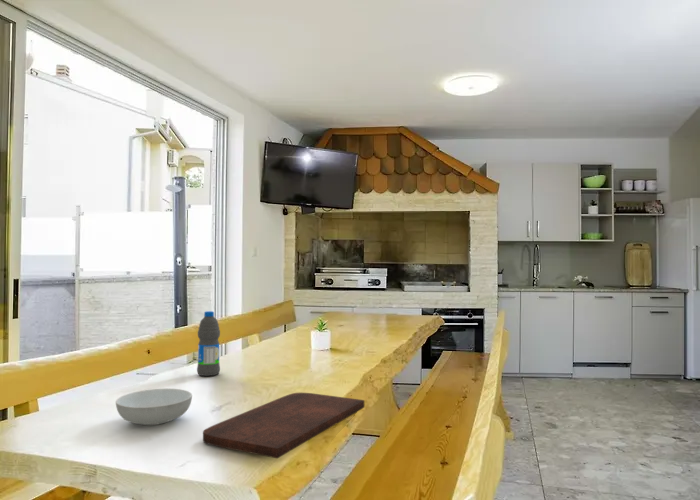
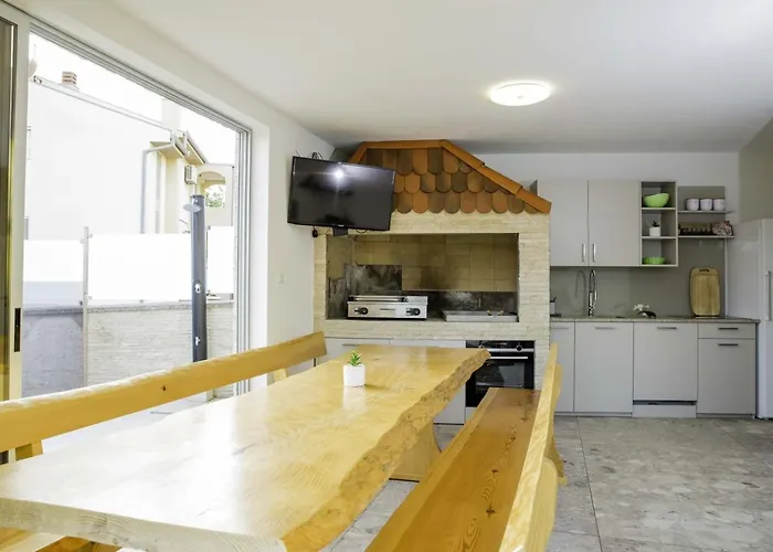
- water bottle (208, 342)
- serving bowl (154, 408)
- cutting board (288, 418)
